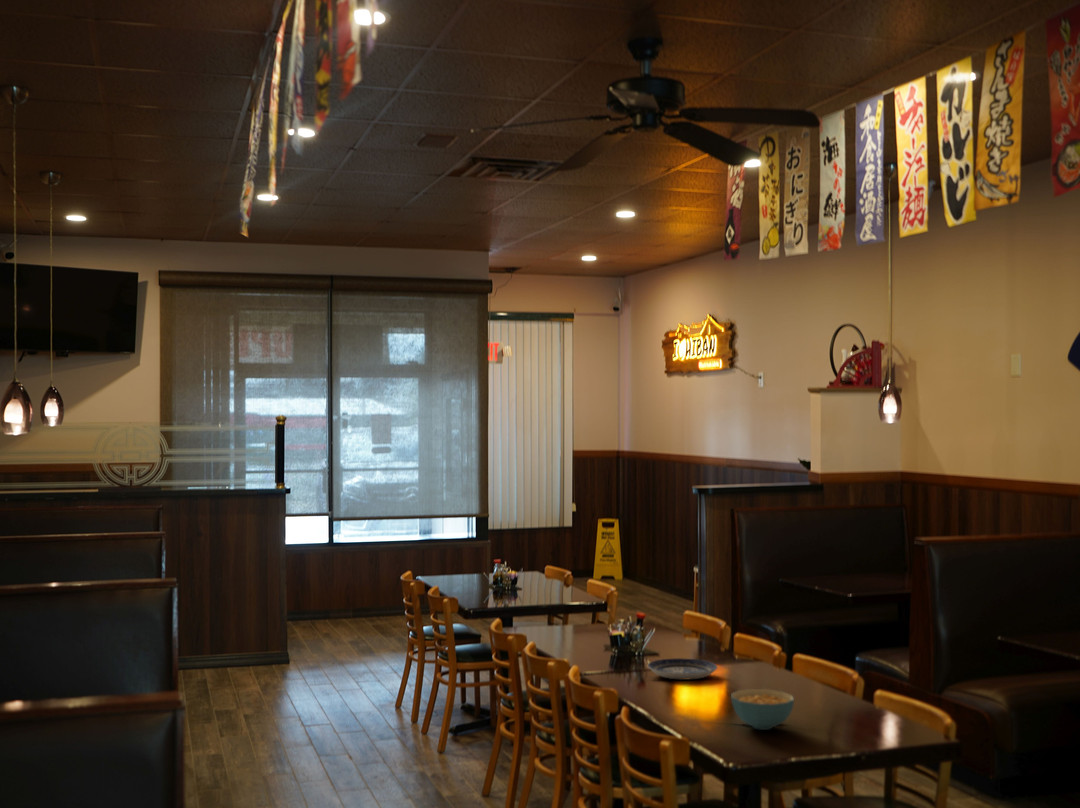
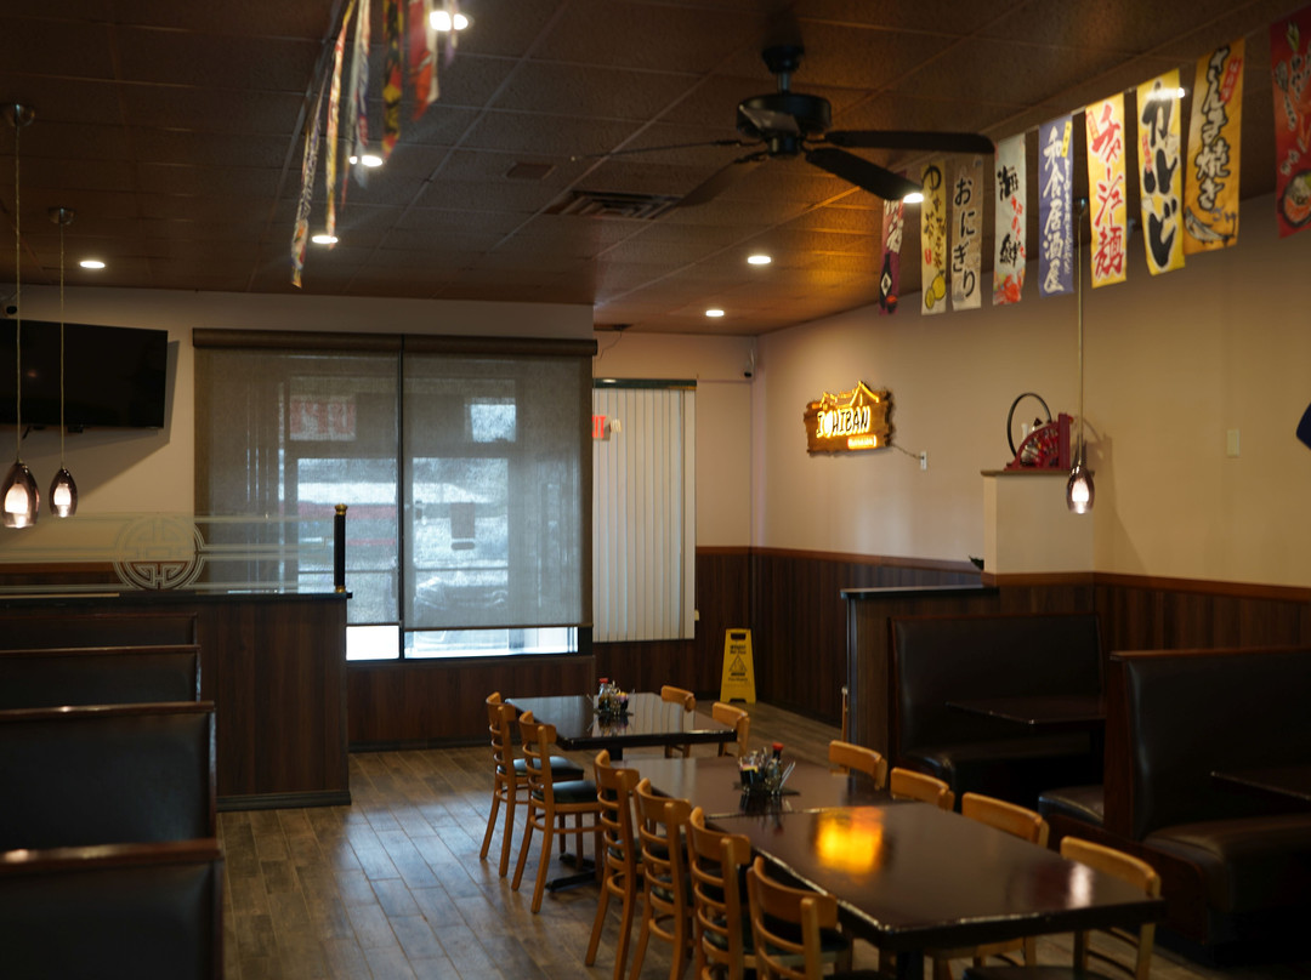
- cereal bowl (762, 711)
- plate (682, 670)
